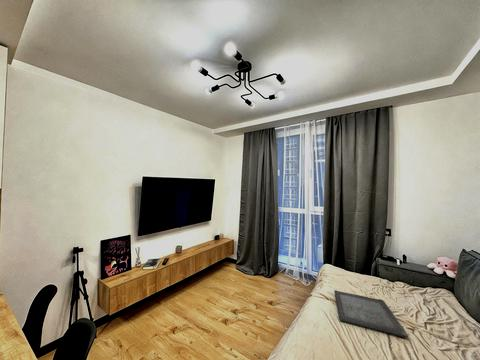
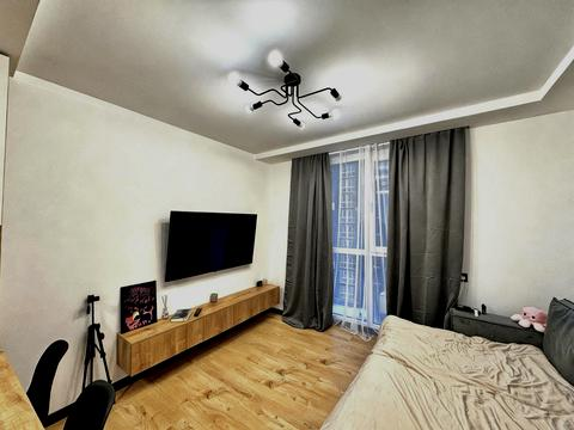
- serving tray (364, 309)
